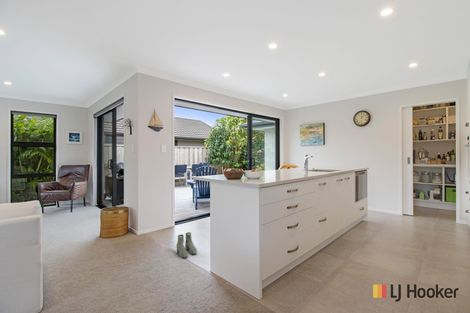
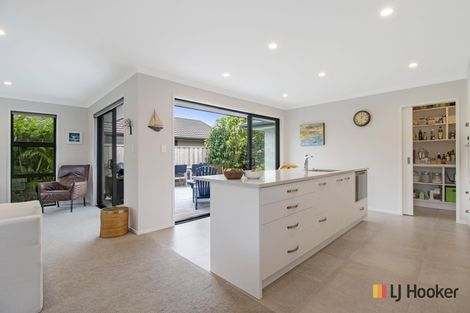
- boots (186, 244)
